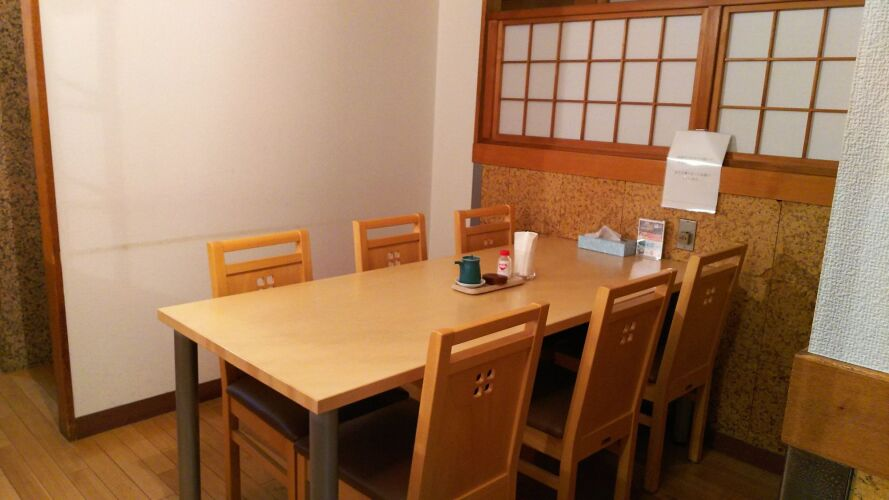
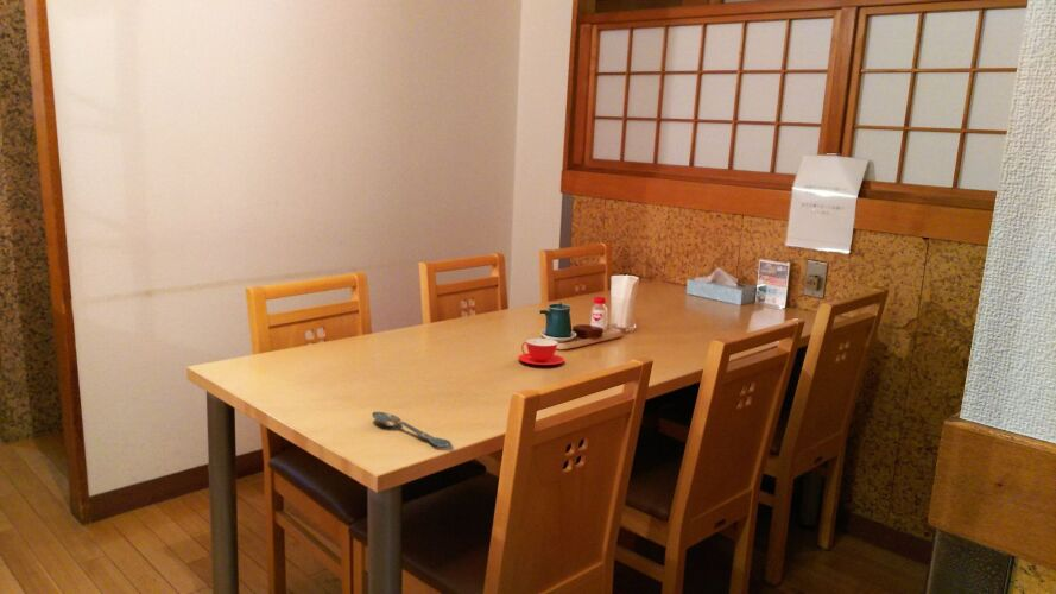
+ spoon (411, 429)
+ teacup (540, 350)
